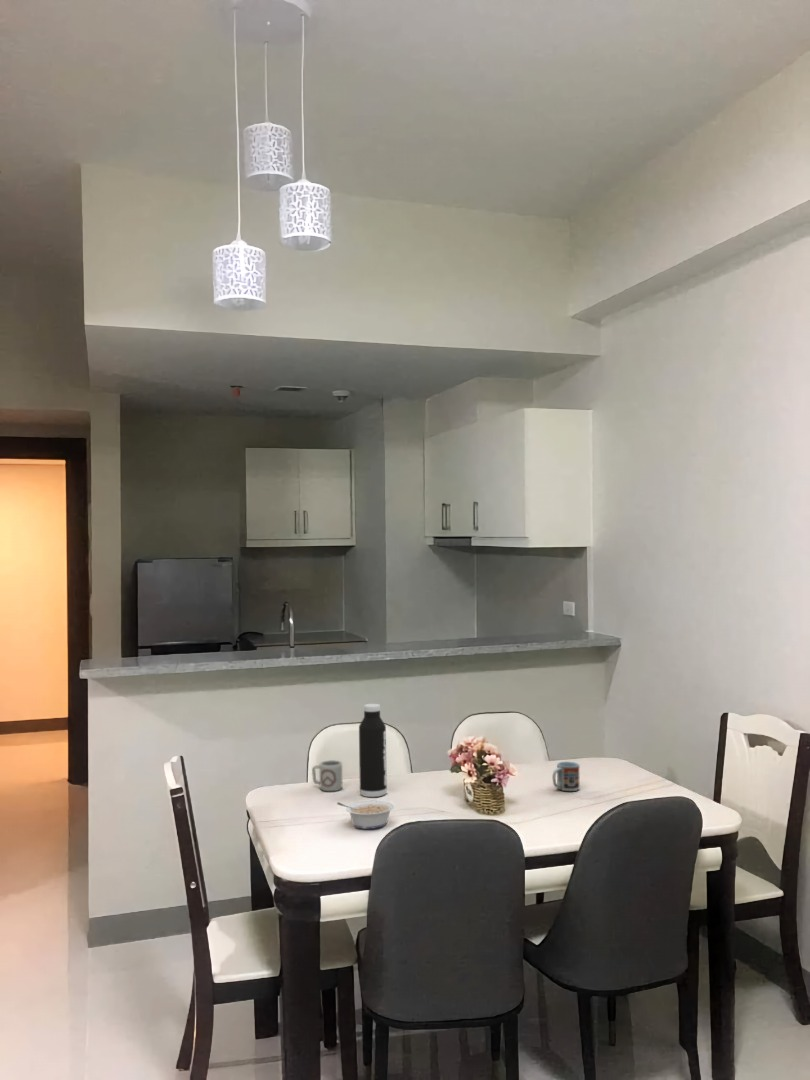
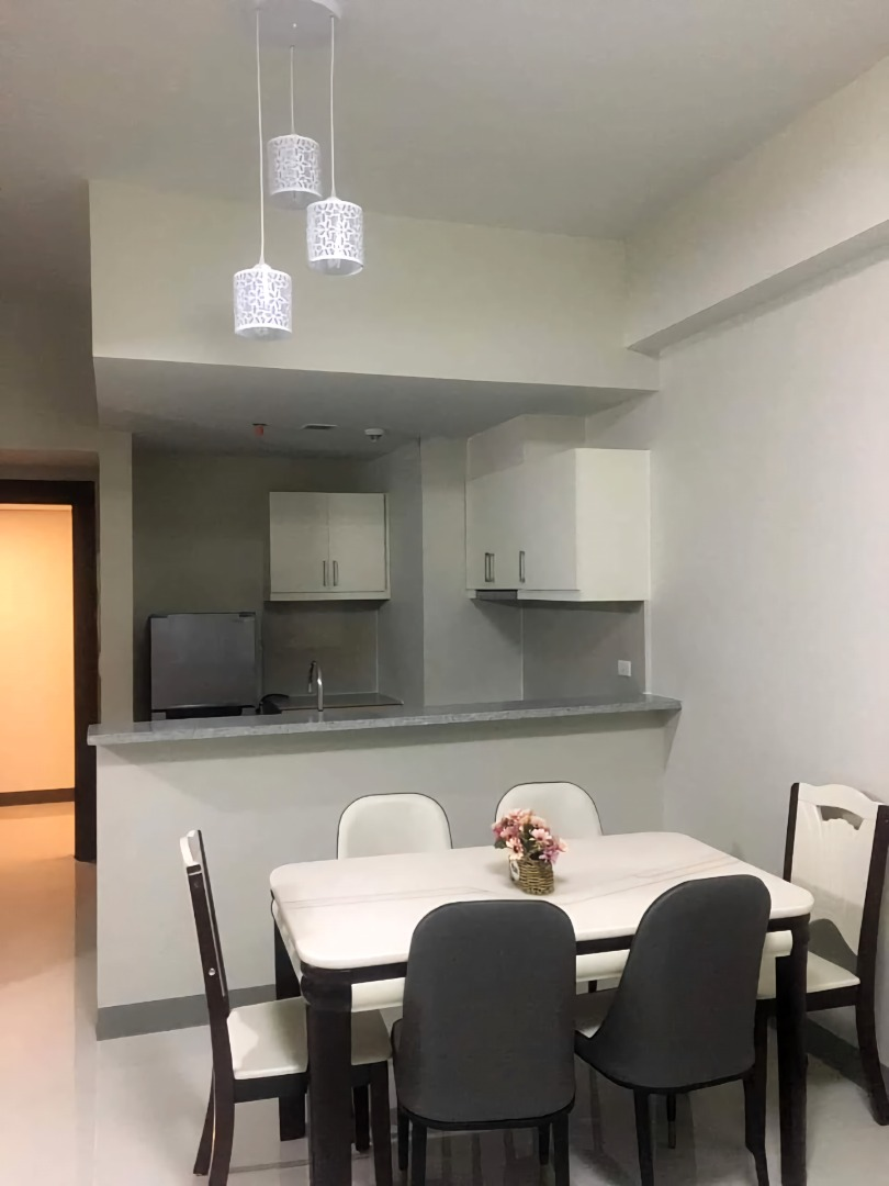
- cup (327, 775)
- cup (565, 776)
- legume (368, 814)
- water bottle (372, 749)
